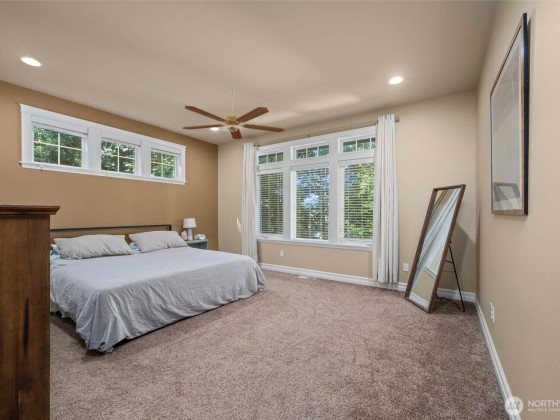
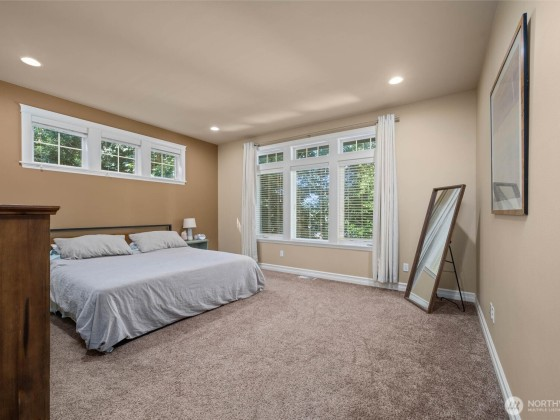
- ceiling fan (232, 112)
